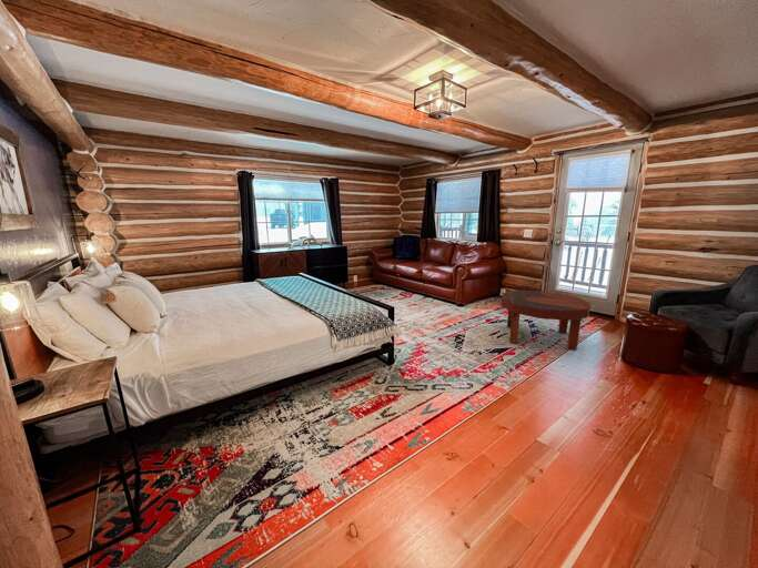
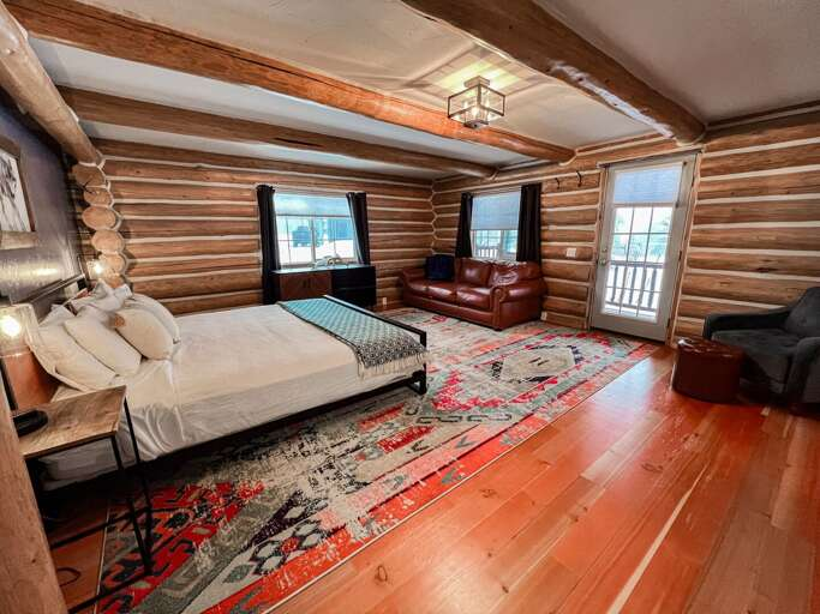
- coffee table (542, 317)
